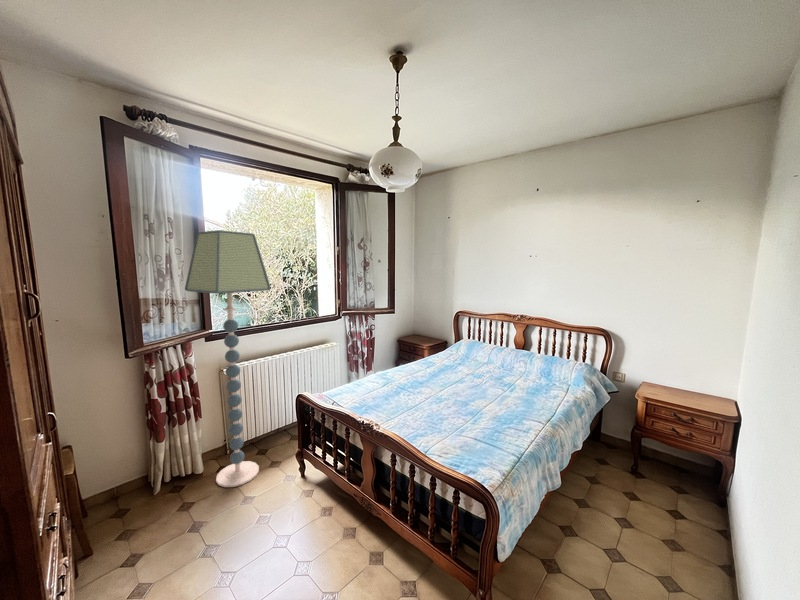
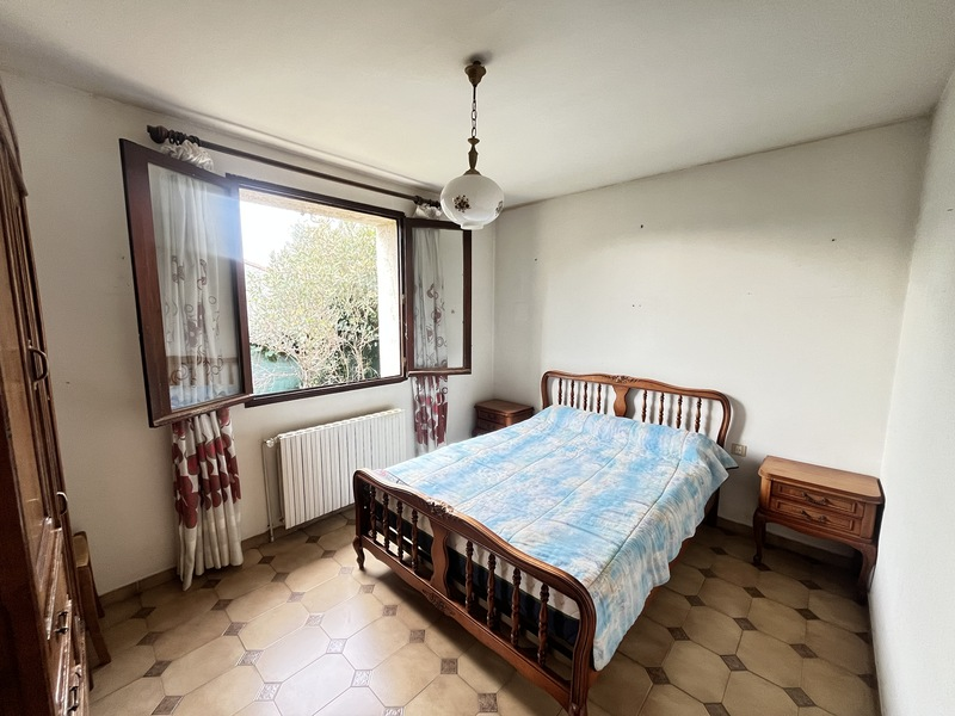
- floor lamp (232, 357)
